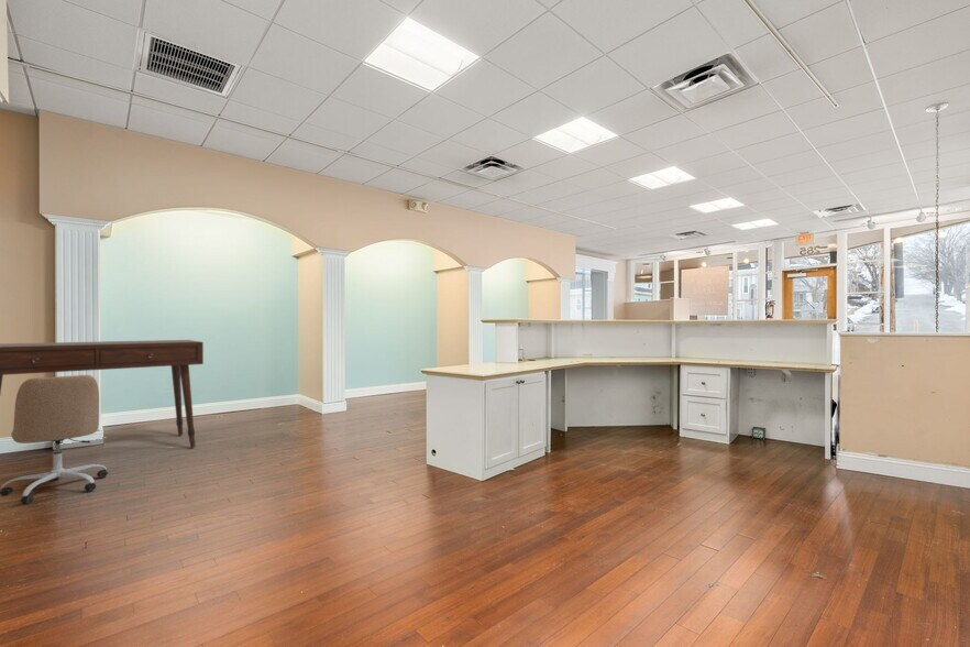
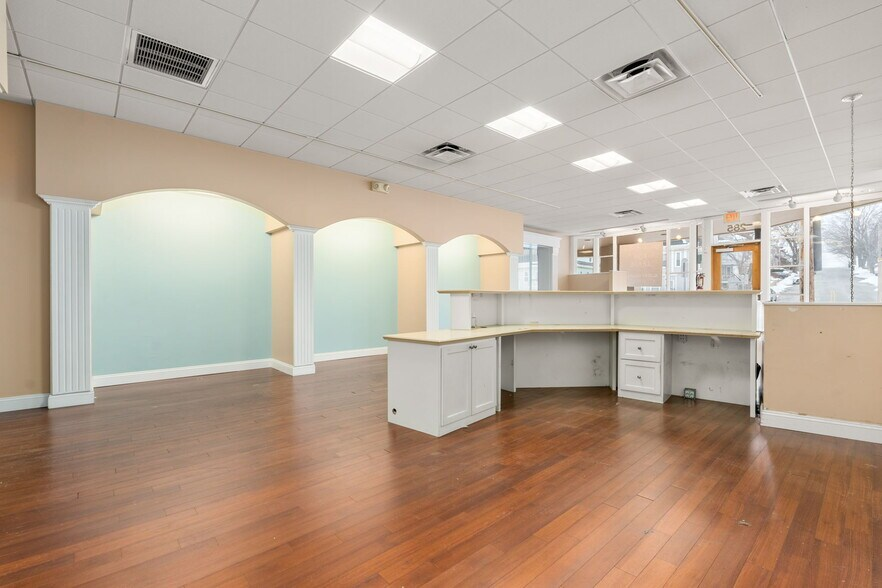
- desk (88, 370)
- office chair (57, 430)
